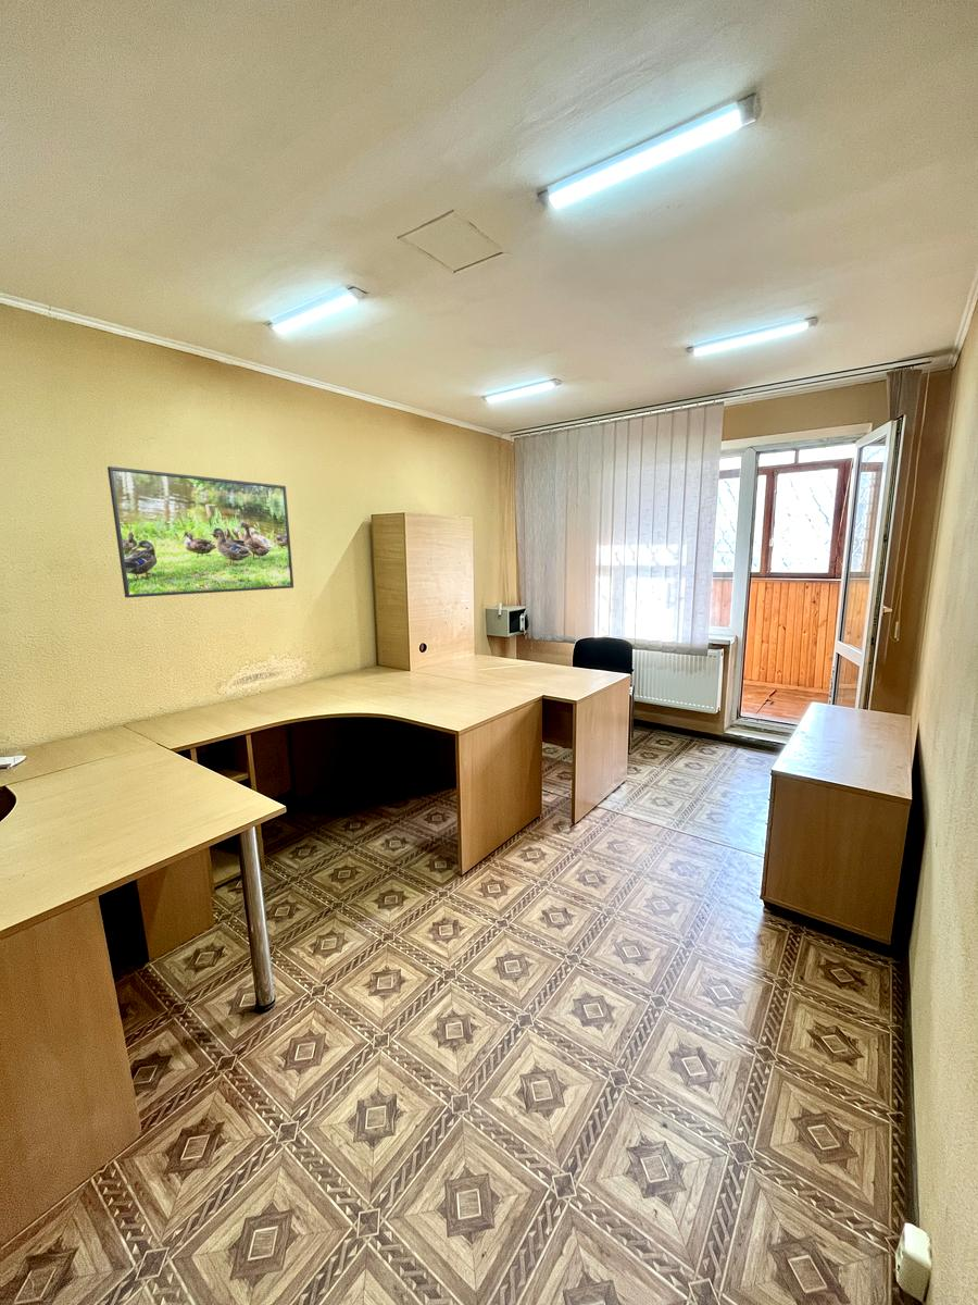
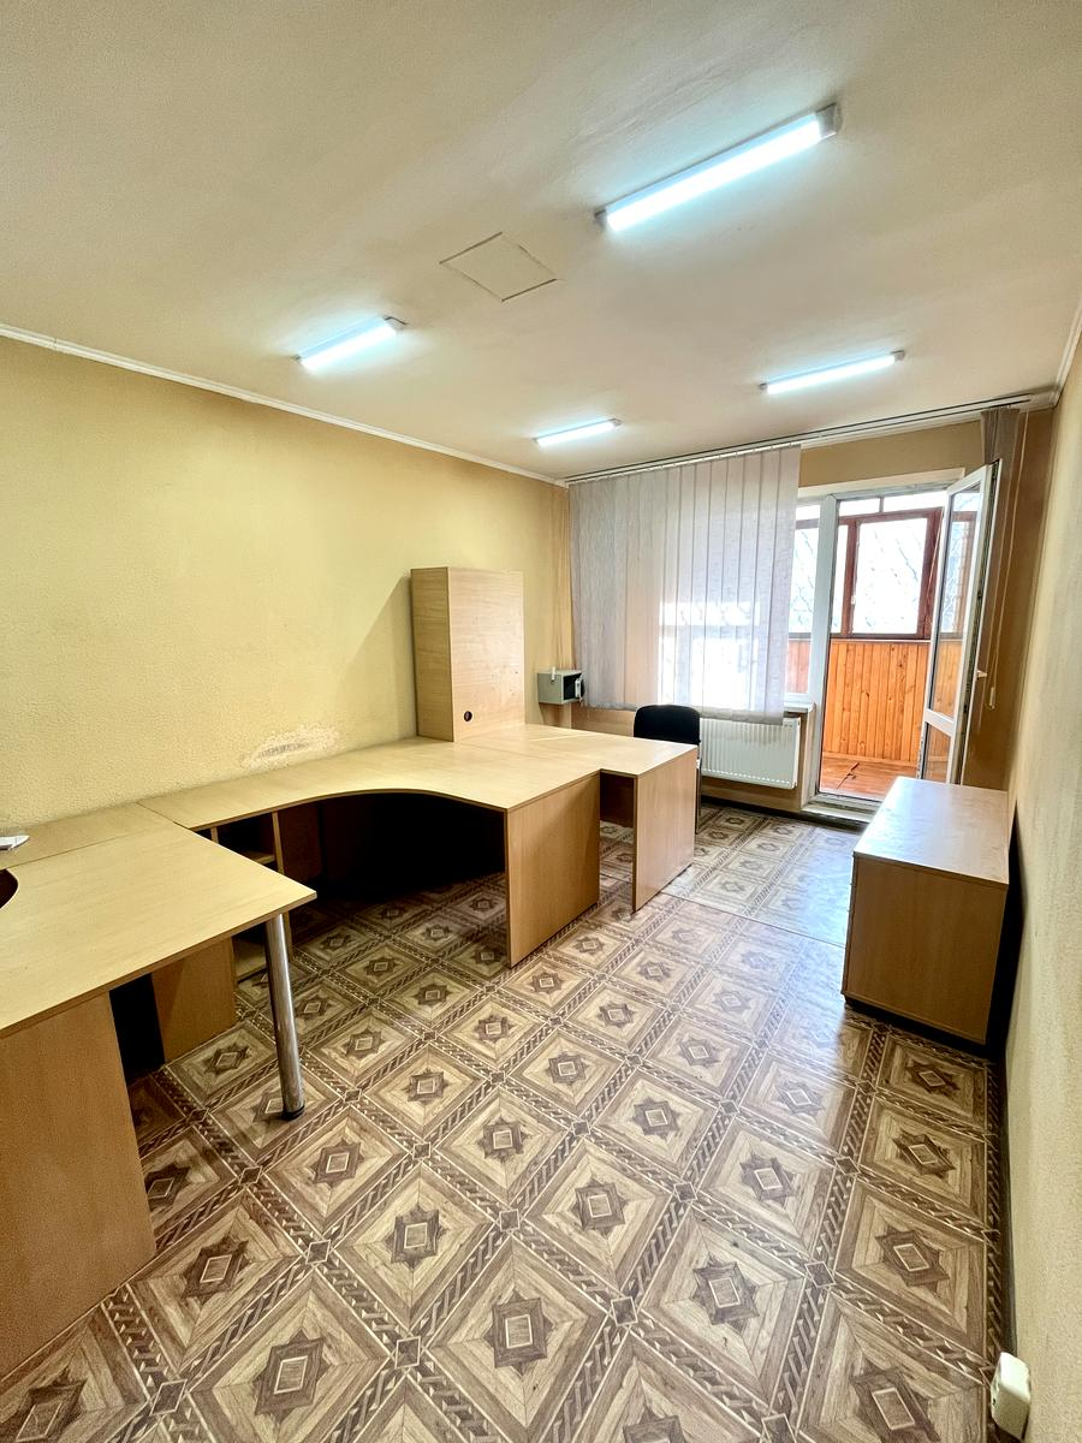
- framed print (213, 535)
